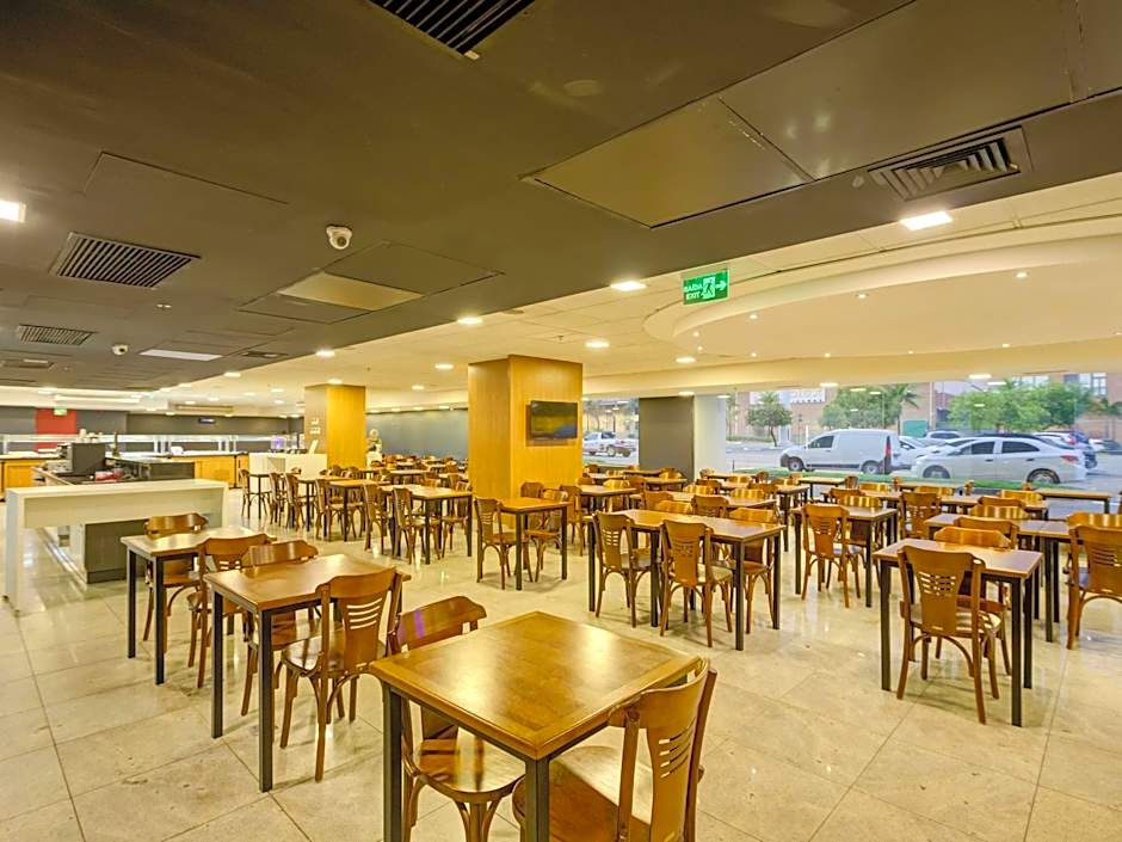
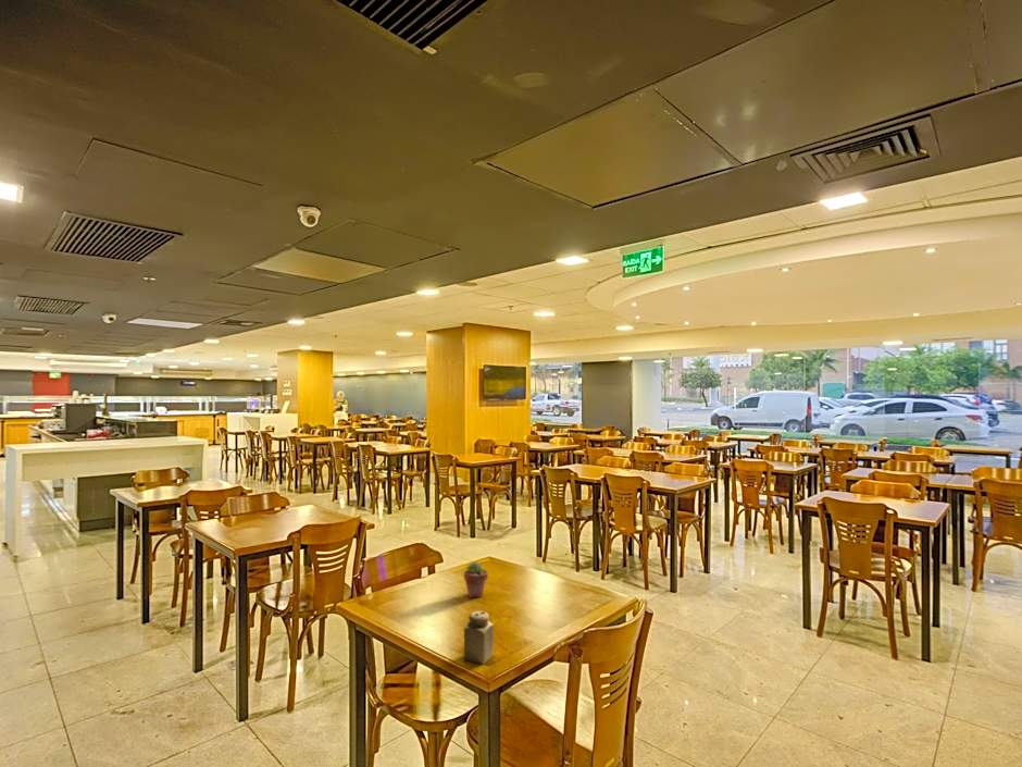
+ salt shaker (478, 635)
+ potted succulent (475, 578)
